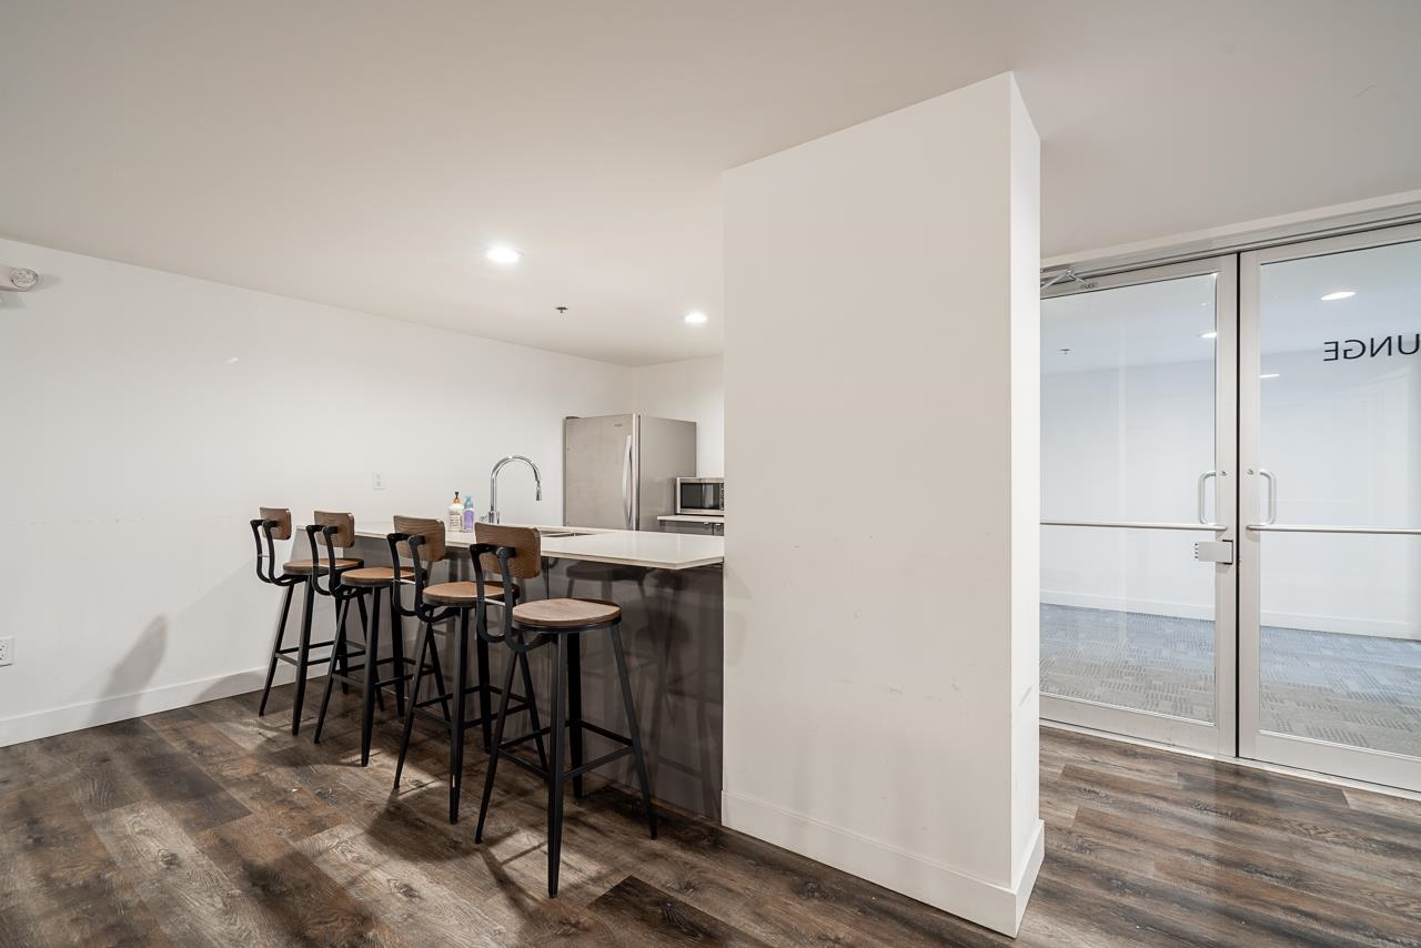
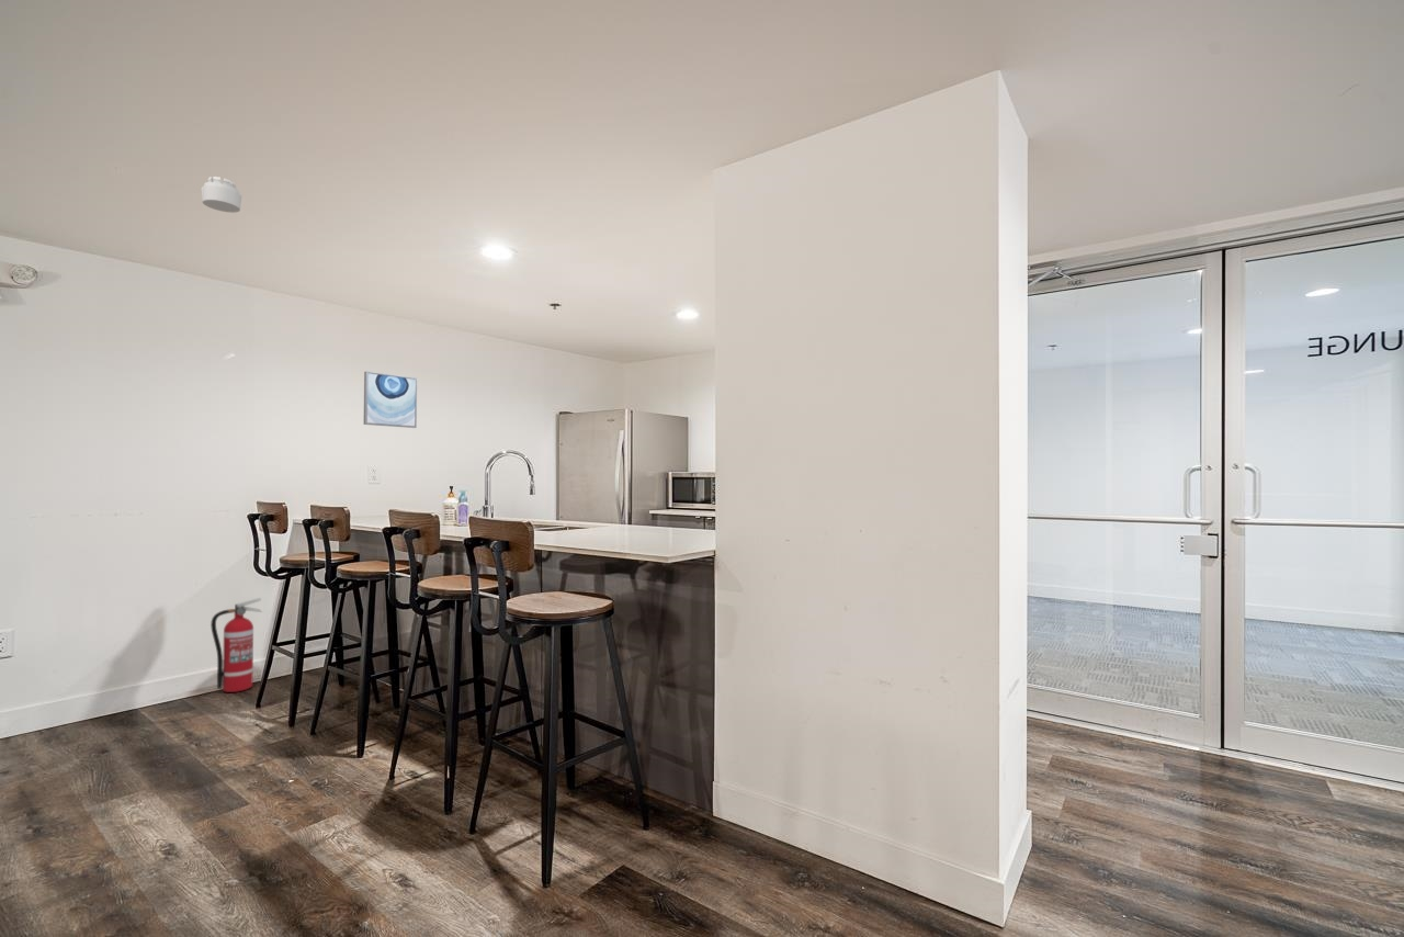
+ fire extinguisher (236, 645)
+ smoke detector (222, 193)
+ wall art (390, 400)
